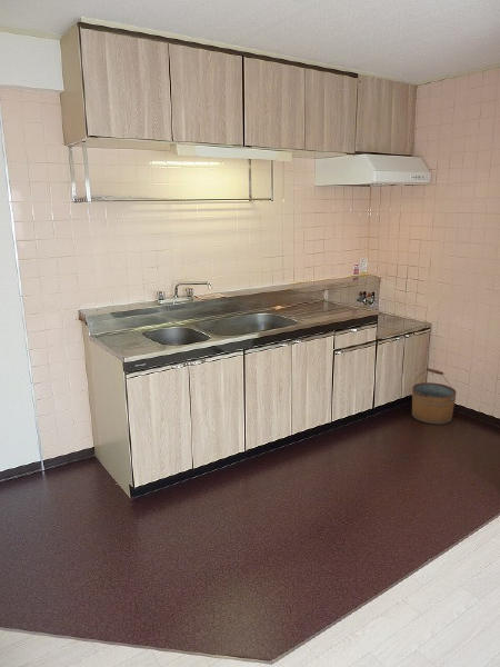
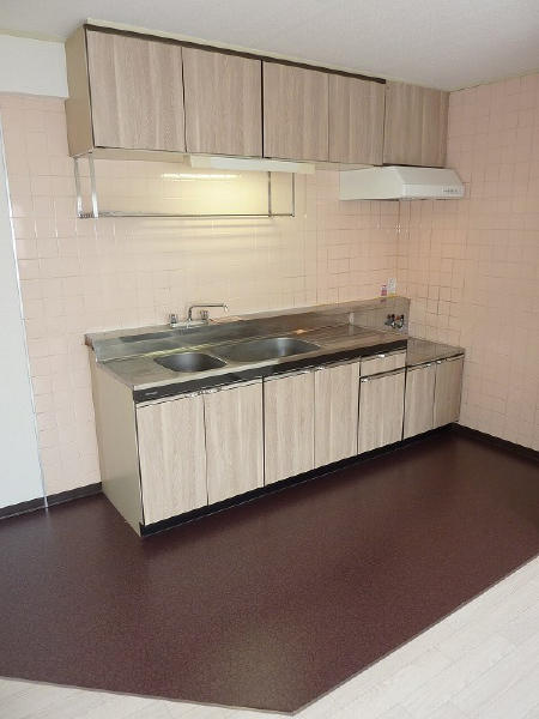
- bucket (433, 392)
